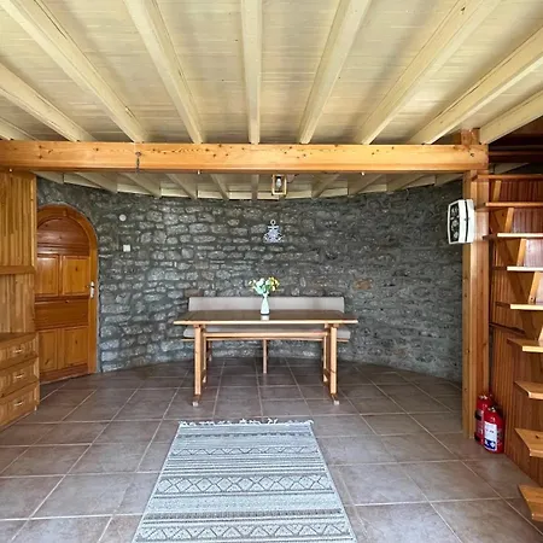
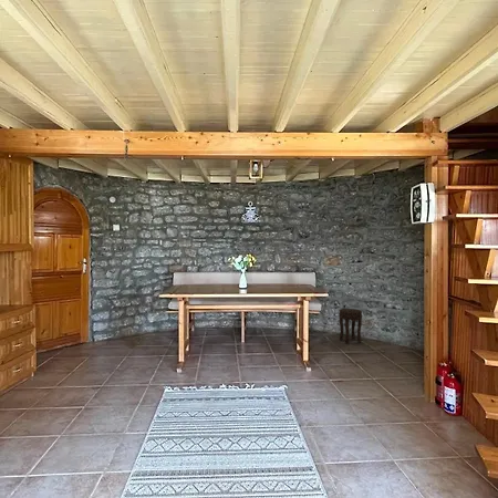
+ side table (352, 325)
